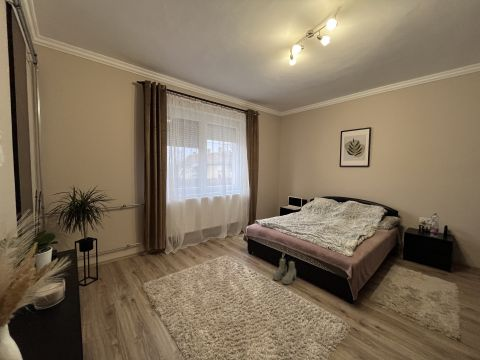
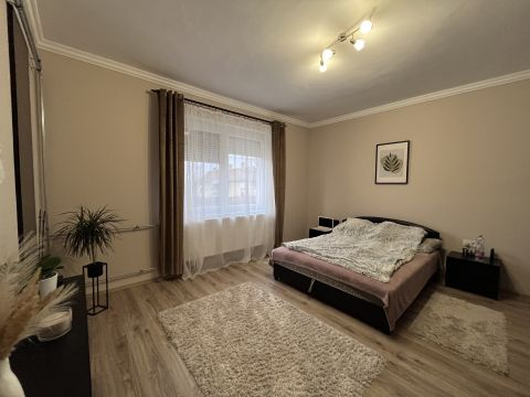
- boots (285, 270)
